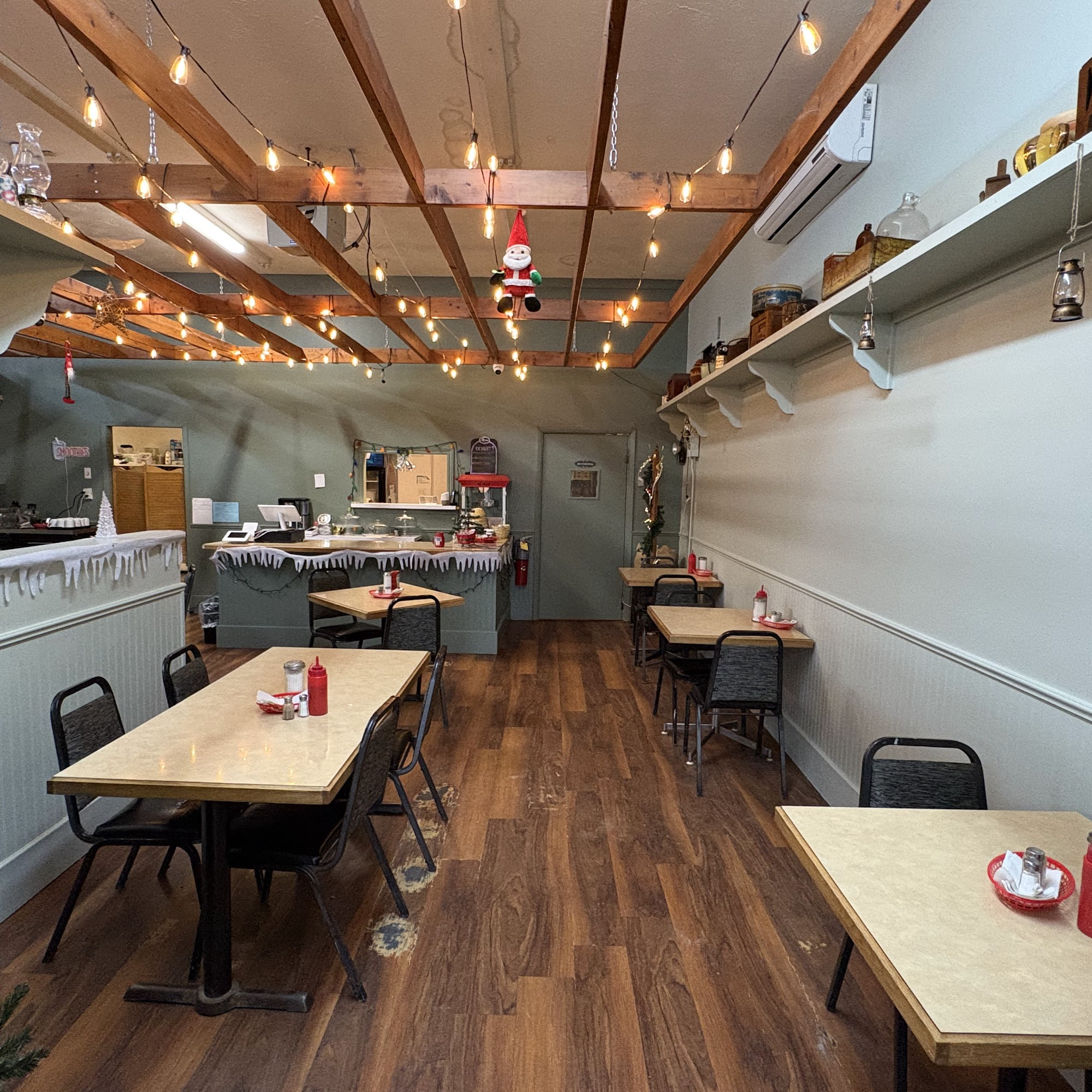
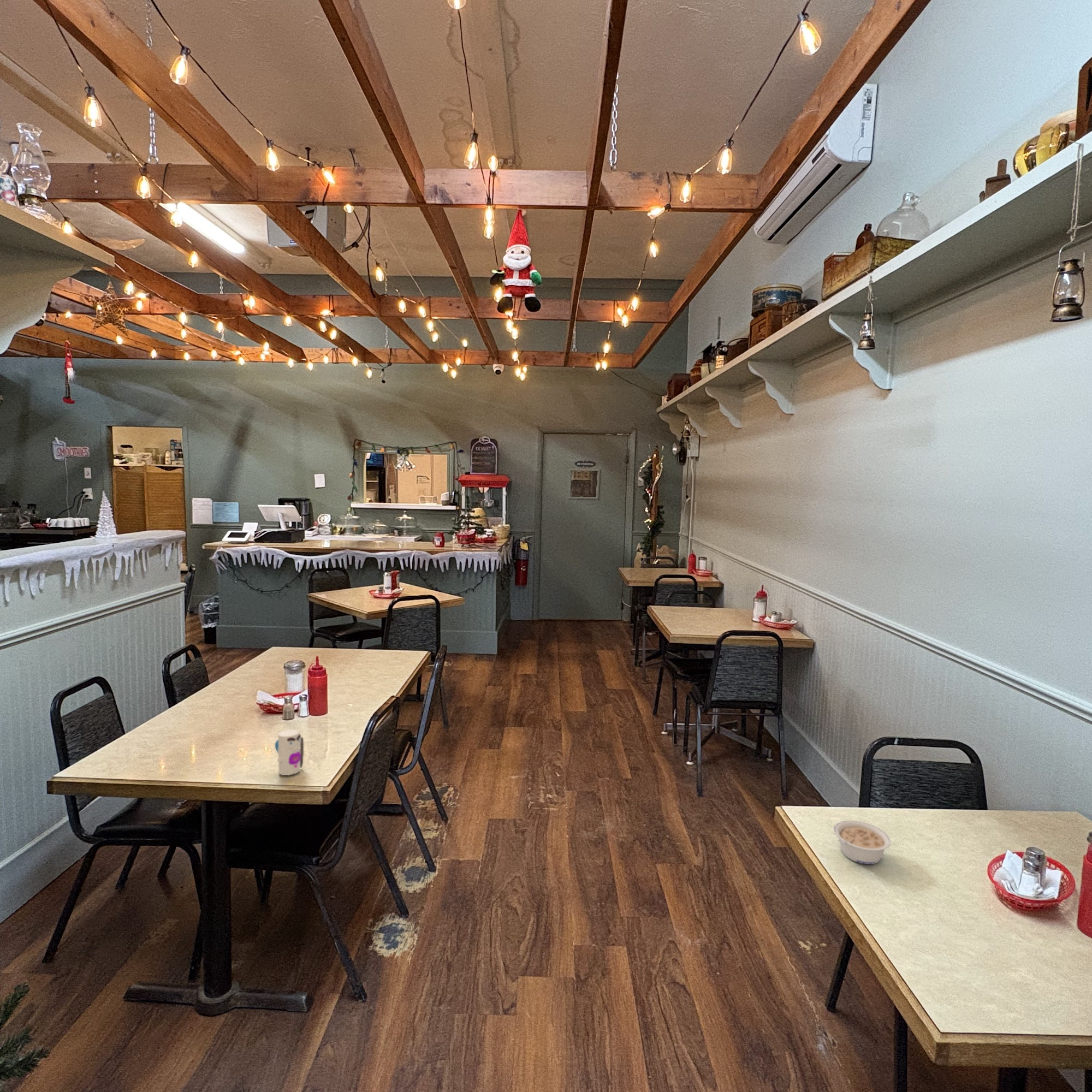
+ toy (288, 751)
+ legume (861, 843)
